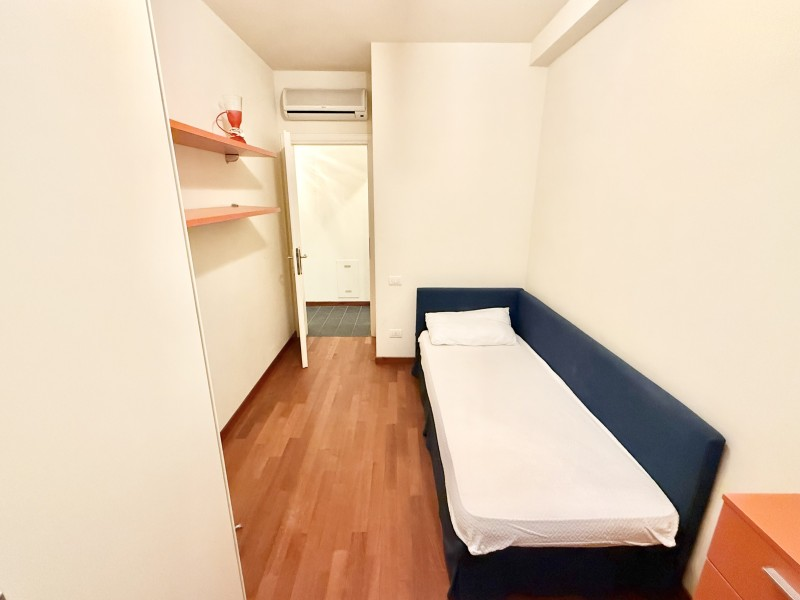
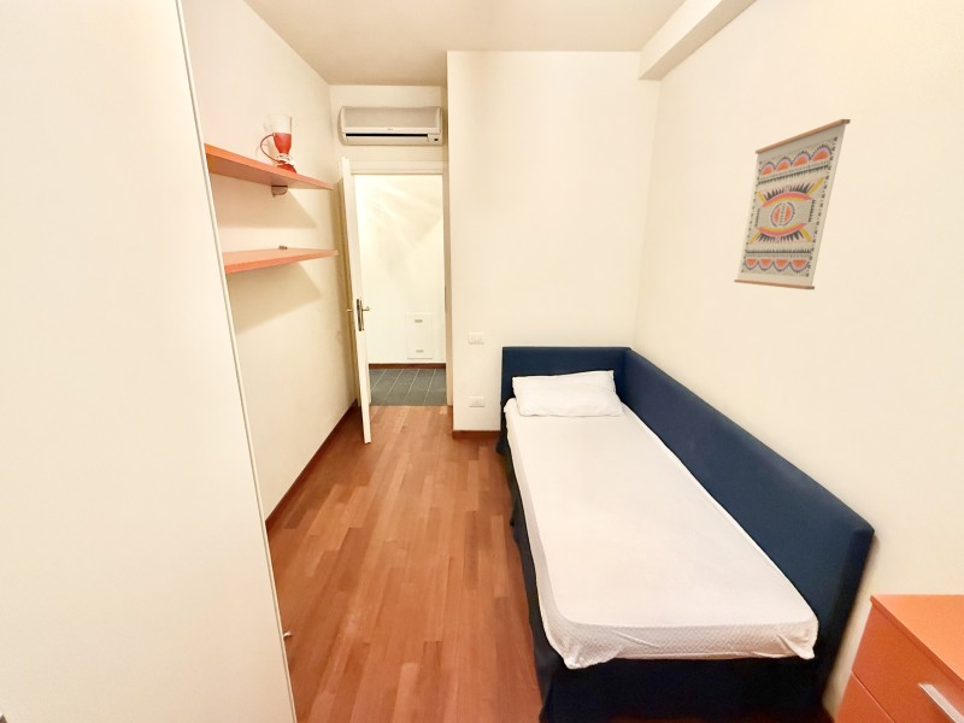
+ wall art (782, 213)
